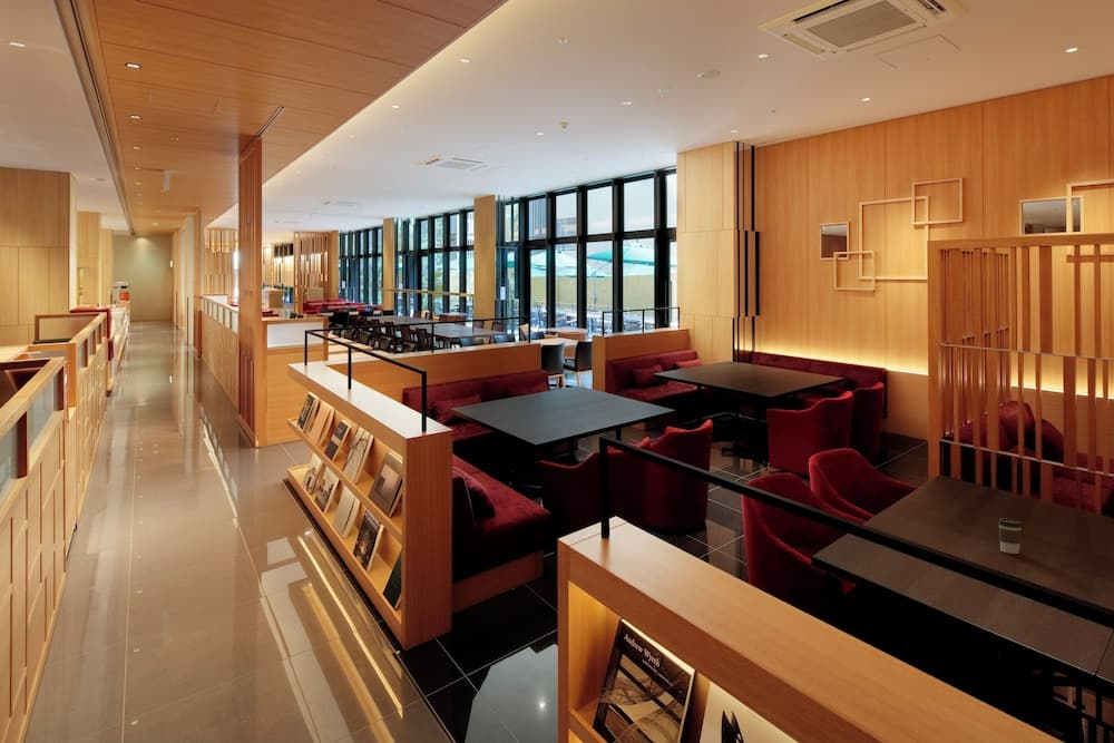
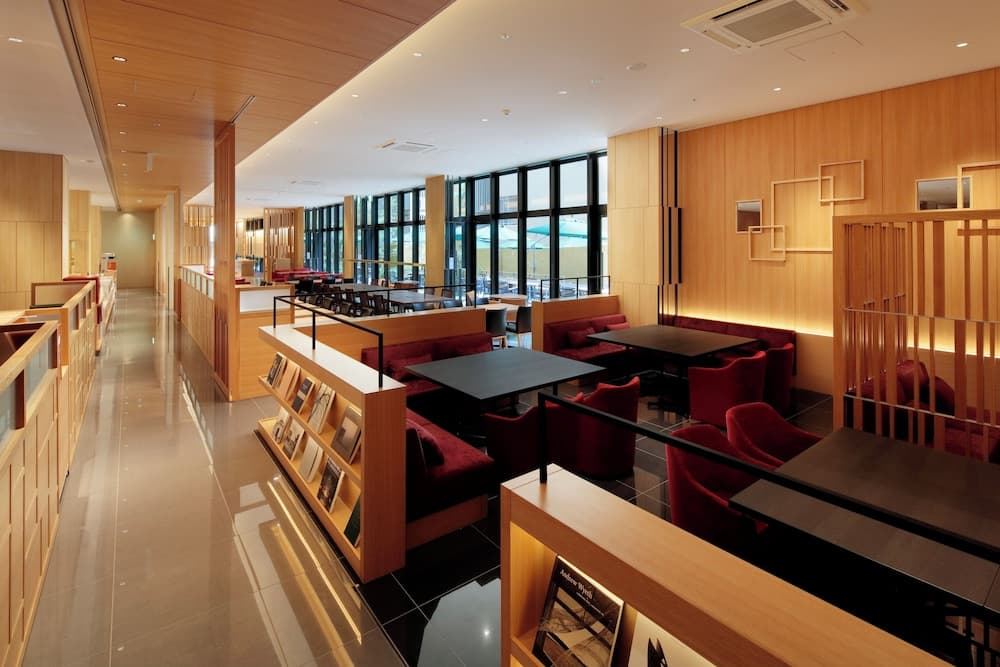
- coffee cup (1009, 536)
